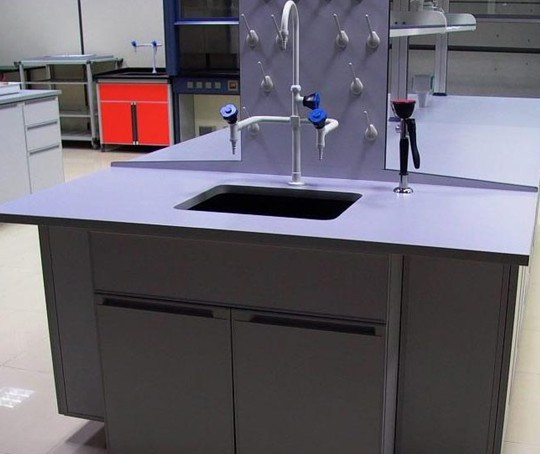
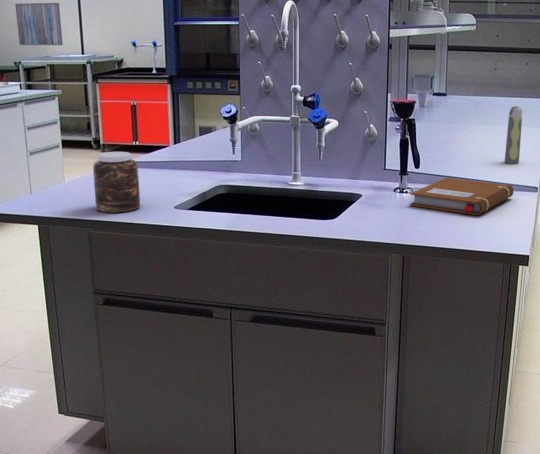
+ jar (116, 181)
+ spray bottle (513, 135)
+ notebook (462, 195)
+ wall art (38, 24)
